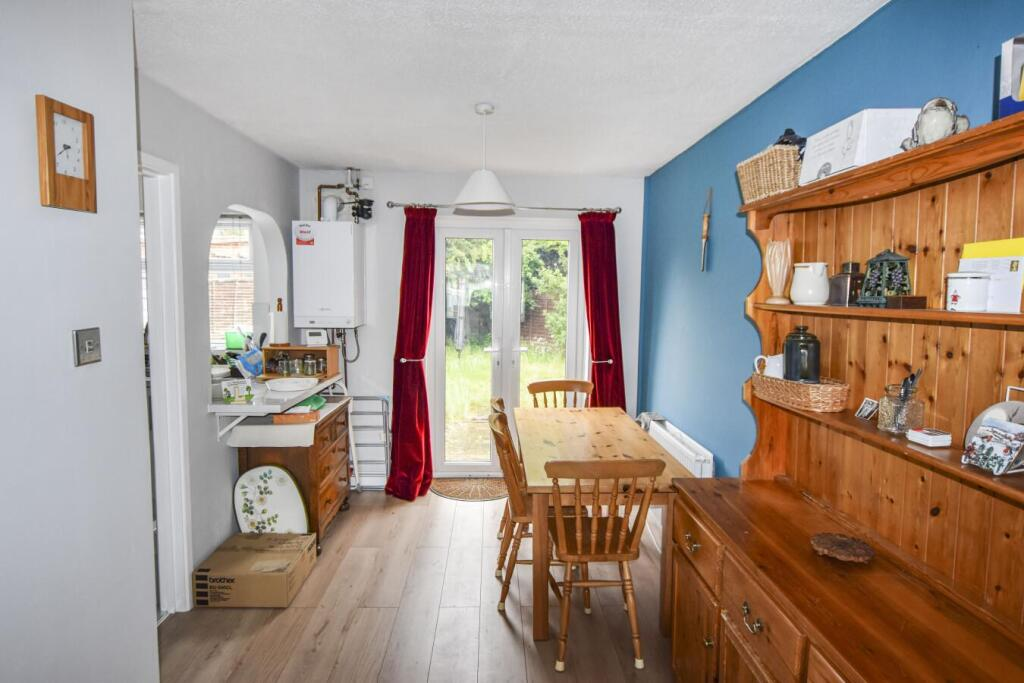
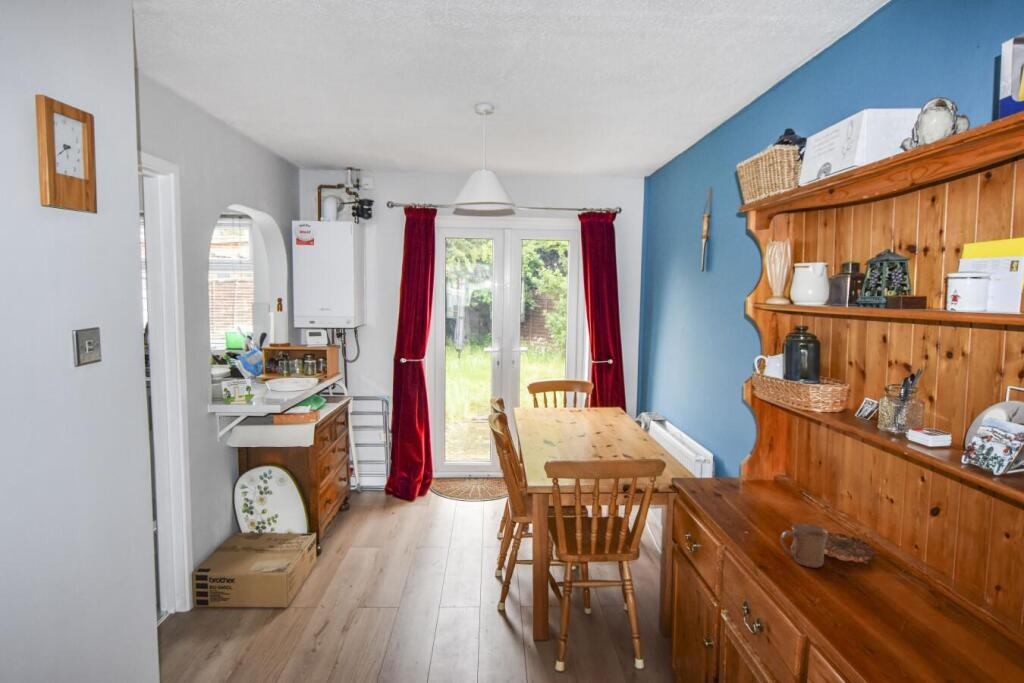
+ mug (803, 545)
